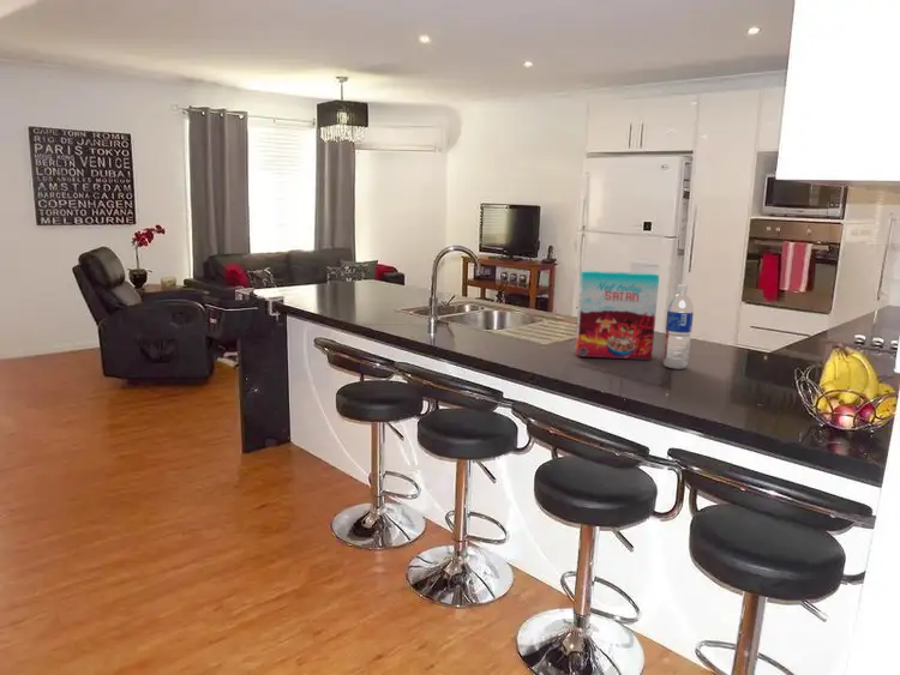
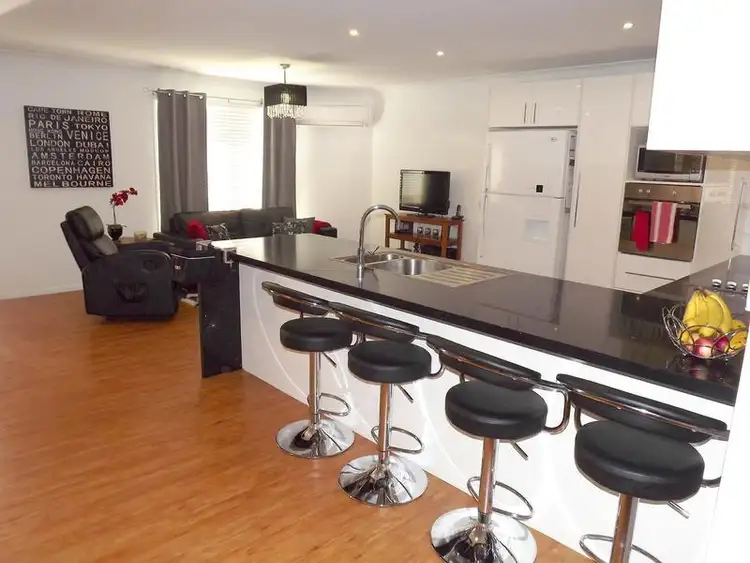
- cereal box (616, 314)
- water bottle (678, 326)
